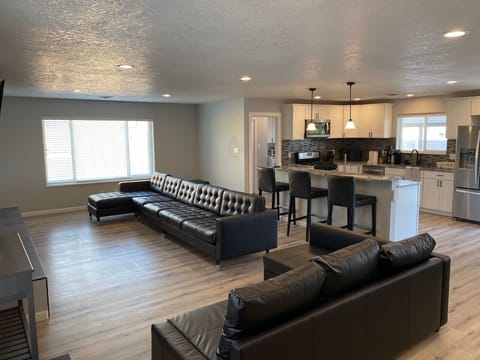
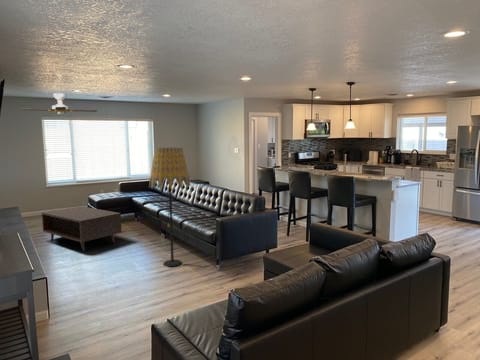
+ ceiling fan (60, 103)
+ coffee table (81, 227)
+ floor lamp (170, 206)
